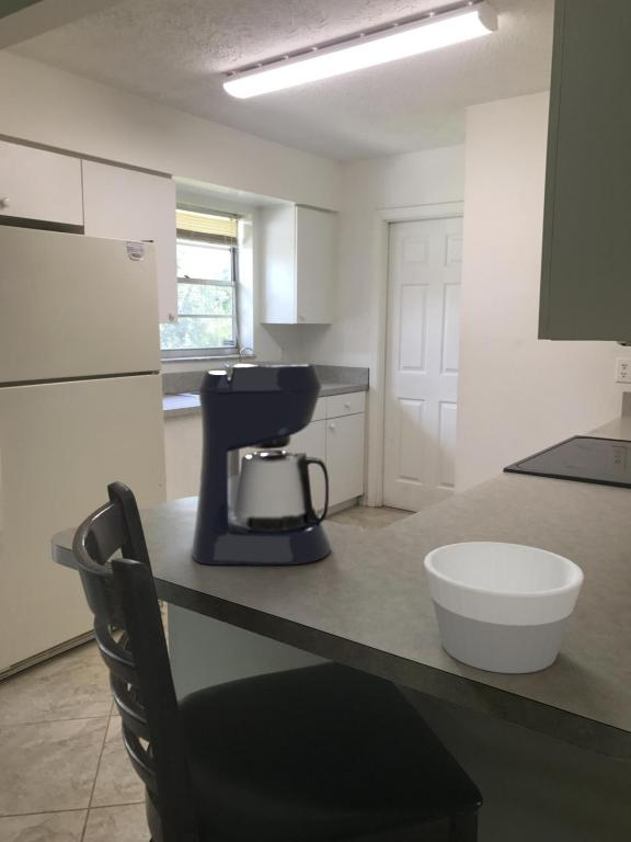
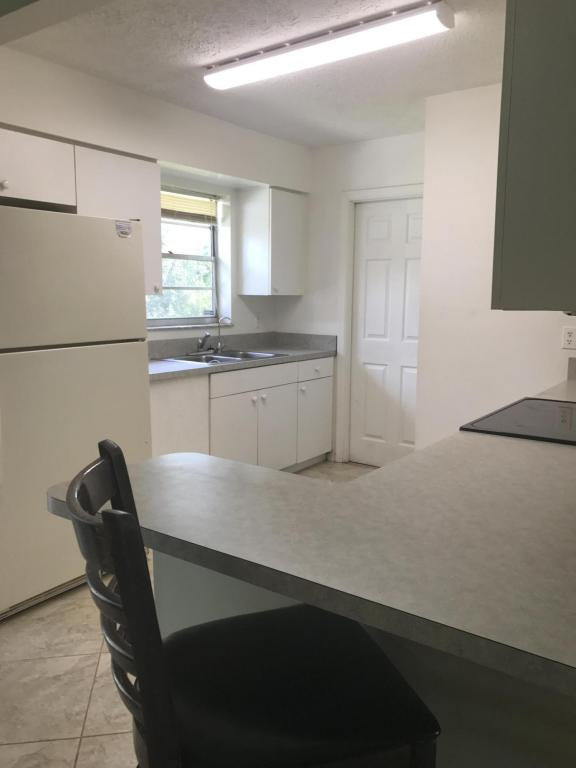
- bowl (500, 605)
- coffee maker (259, 456)
